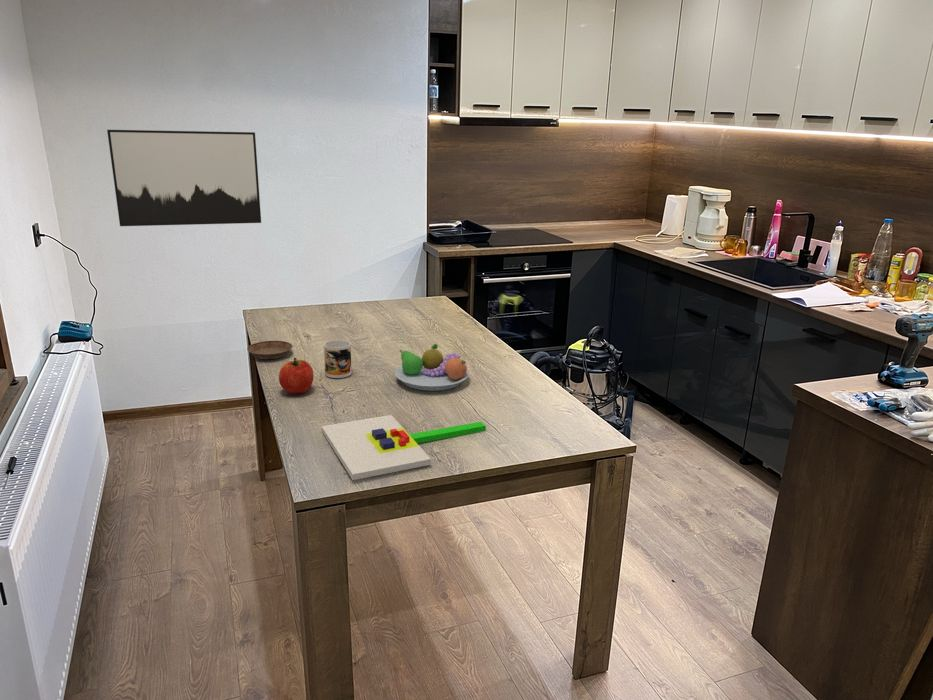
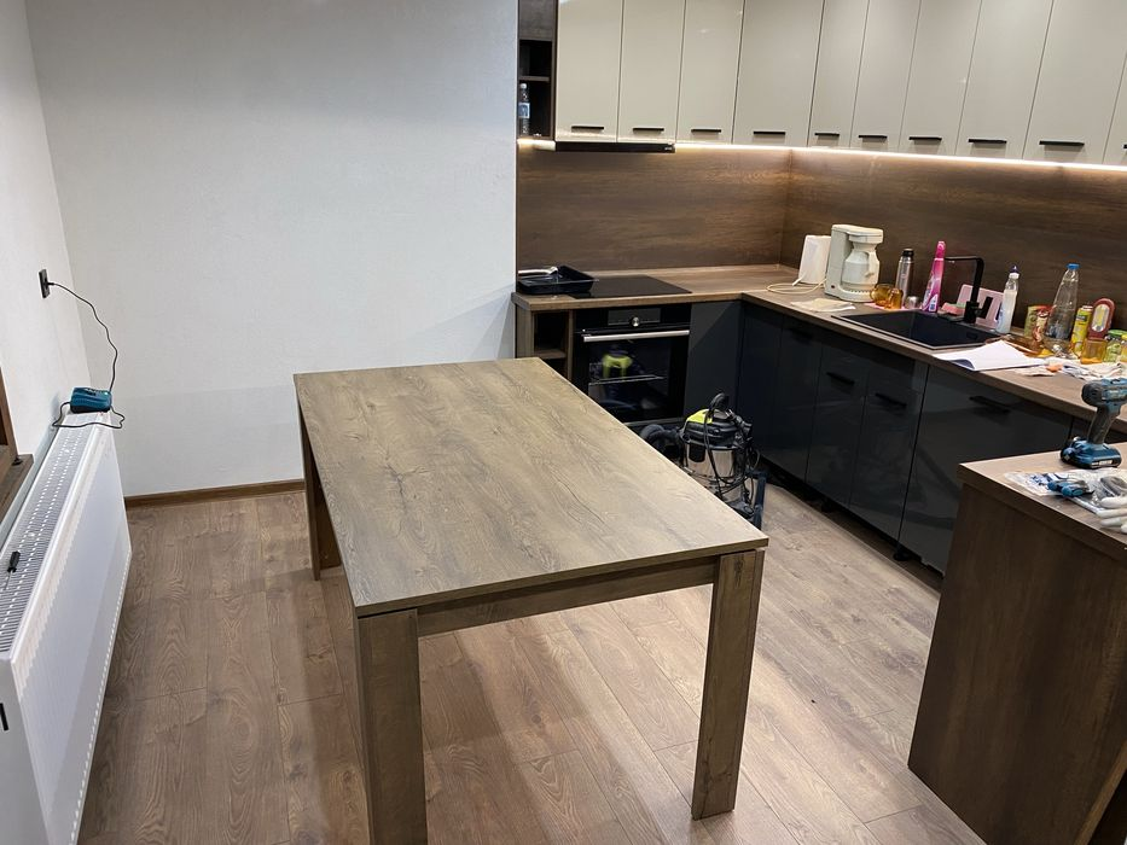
- apple (296, 375)
- saucer (270, 350)
- fruit bowl (430, 365)
- chopping board (412, 434)
- wall art (188, 178)
- mug (335, 356)
